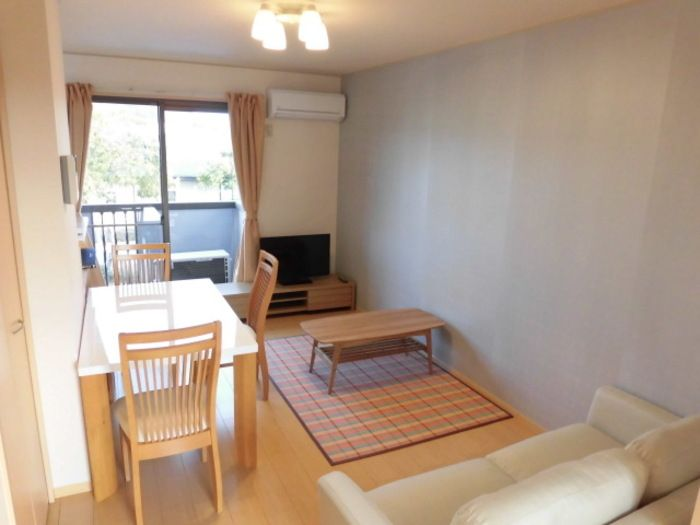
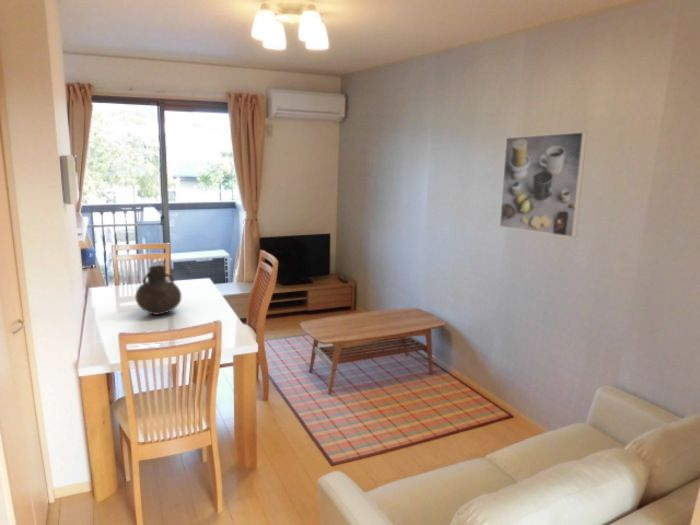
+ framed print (539, 184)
+ vase (158, 289)
